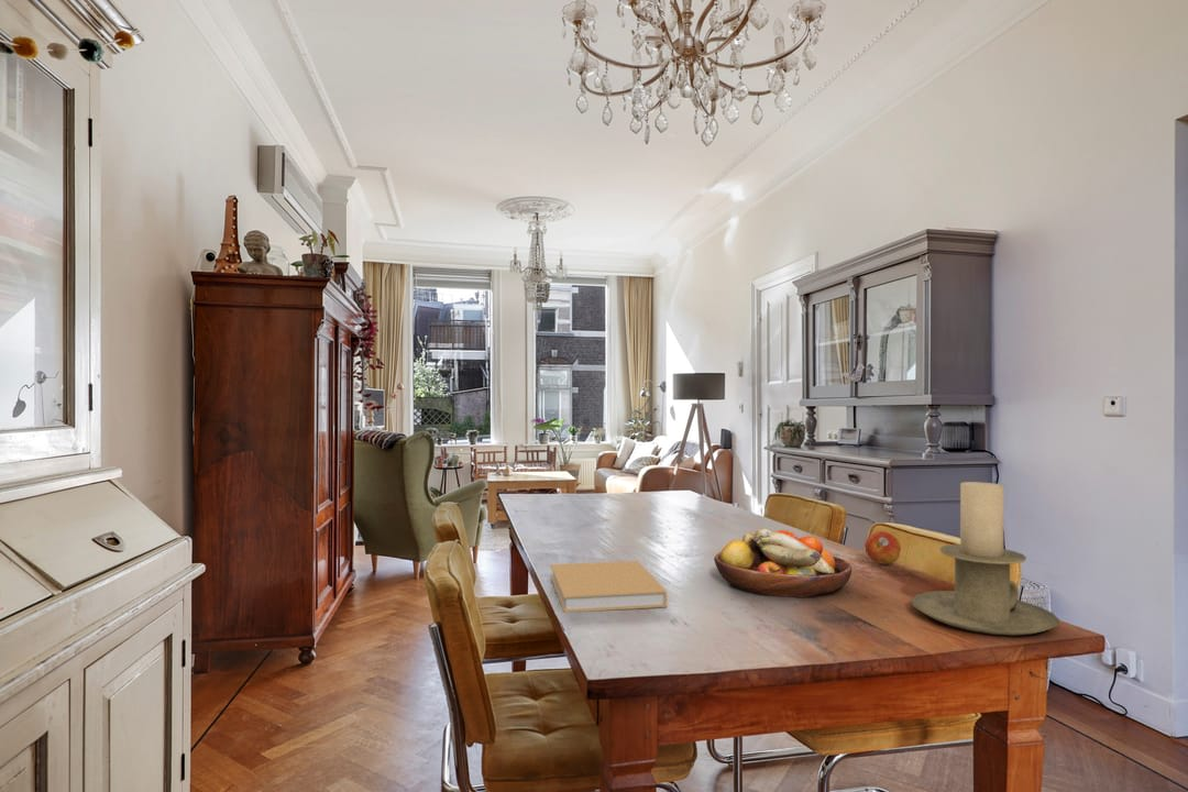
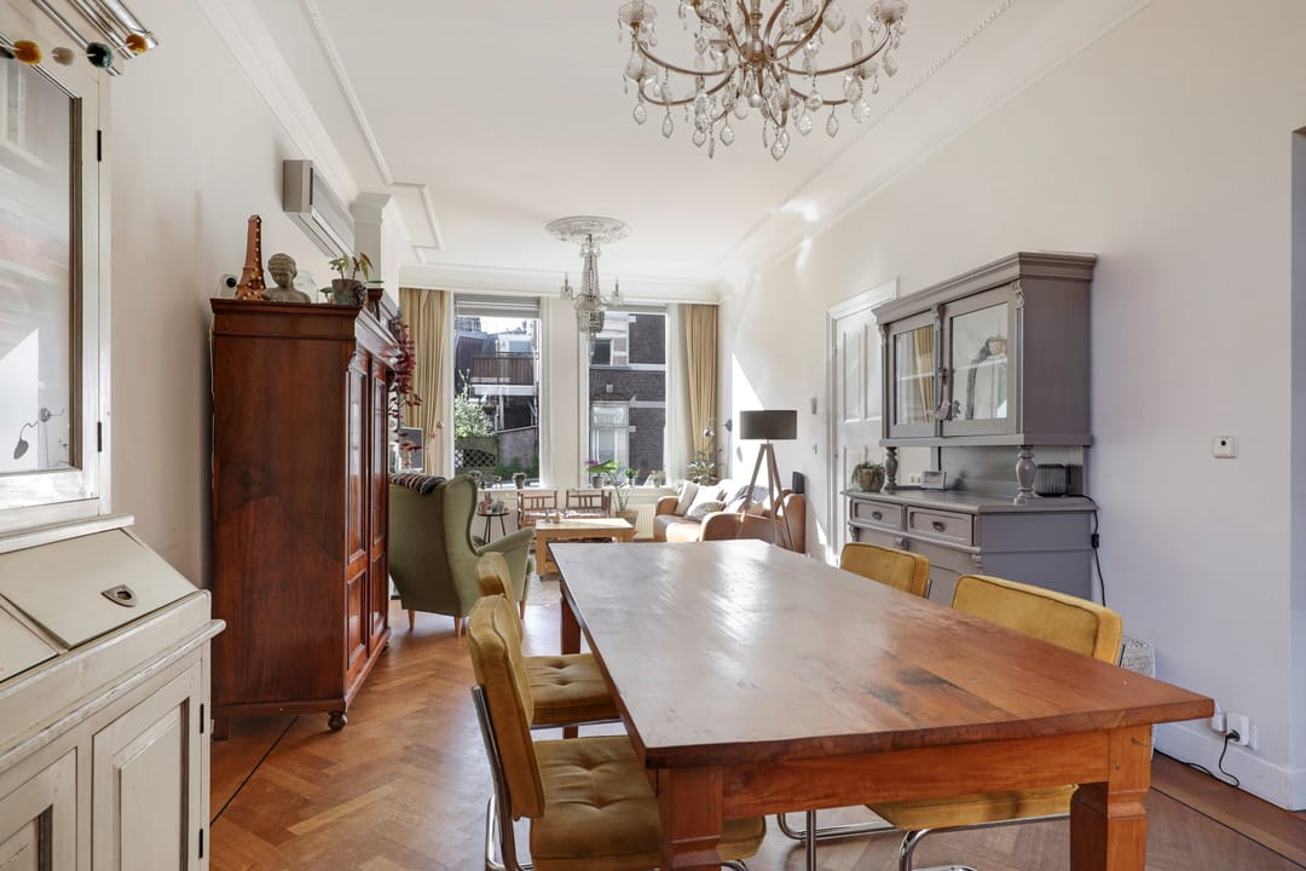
- fruit bowl (782, 554)
- candle holder (981, 550)
- book (604, 584)
- fruit (882, 547)
